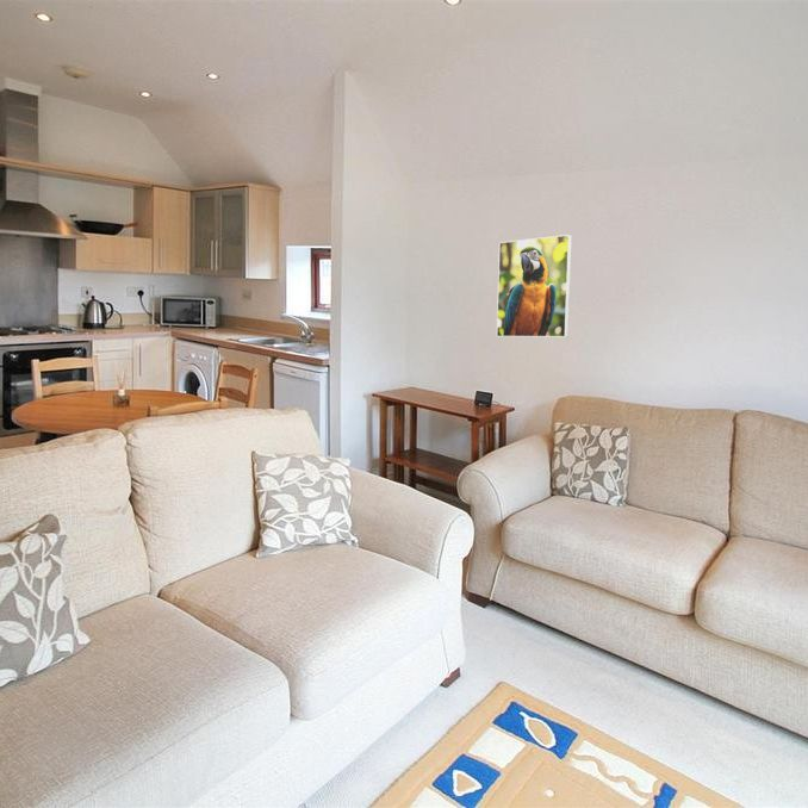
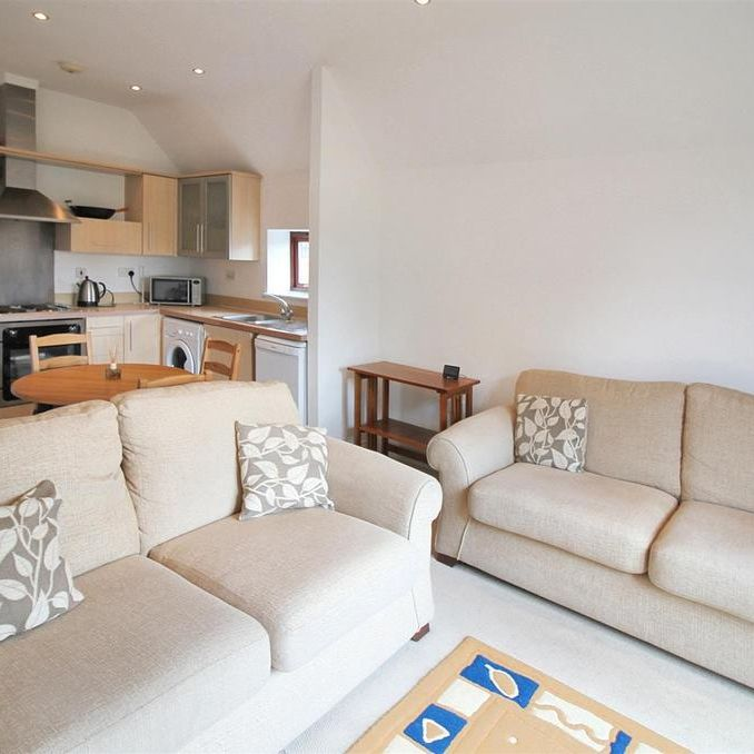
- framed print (532, 287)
